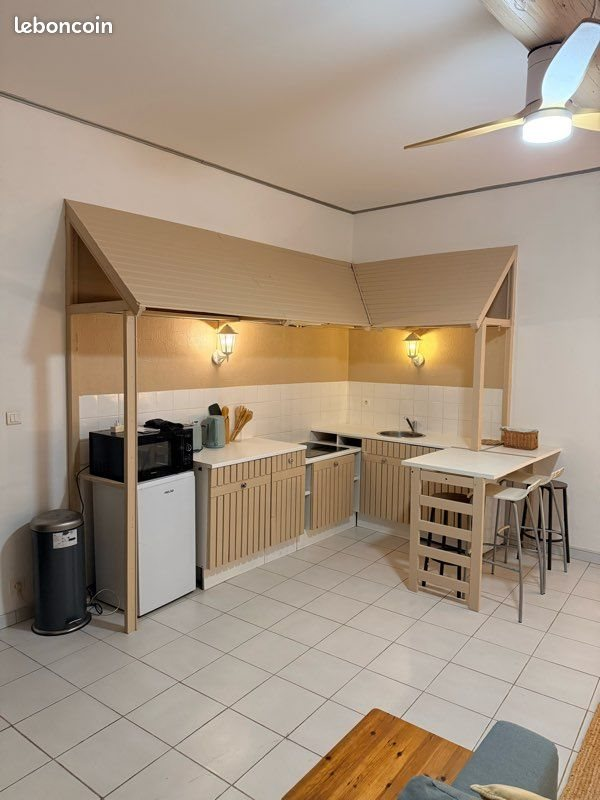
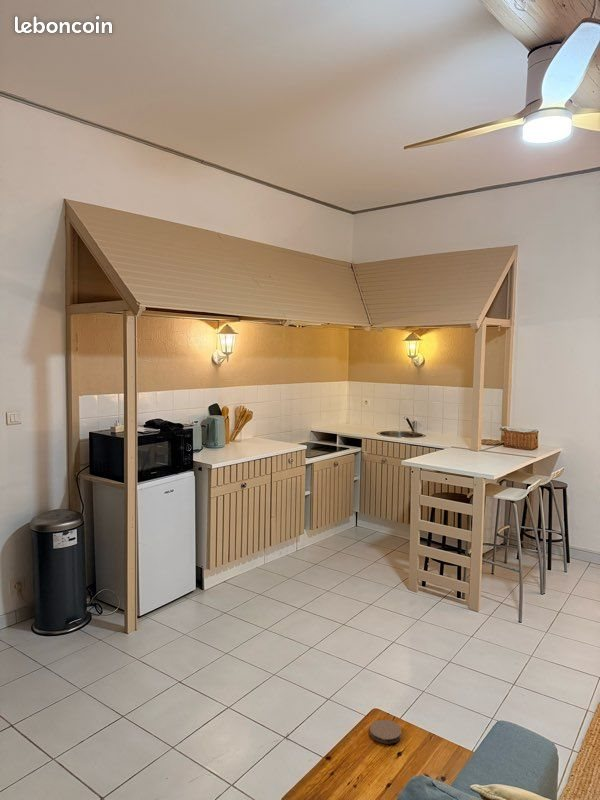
+ coaster (385, 731)
